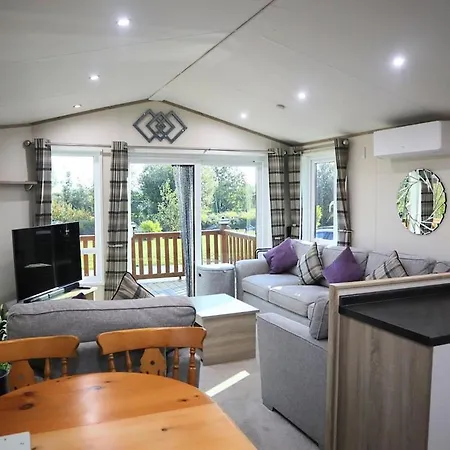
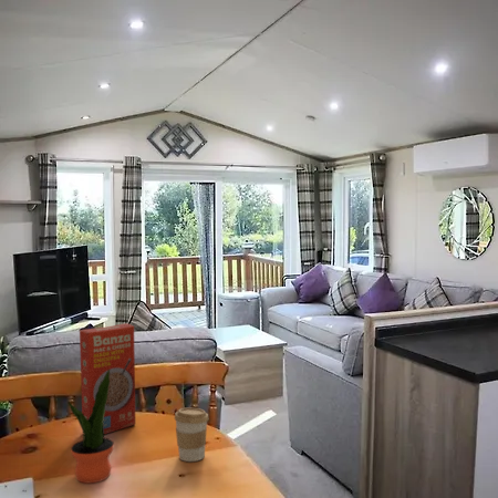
+ coffee cup (191, 433)
+ macaroni box (110, 377)
+ potted plant (94, 424)
